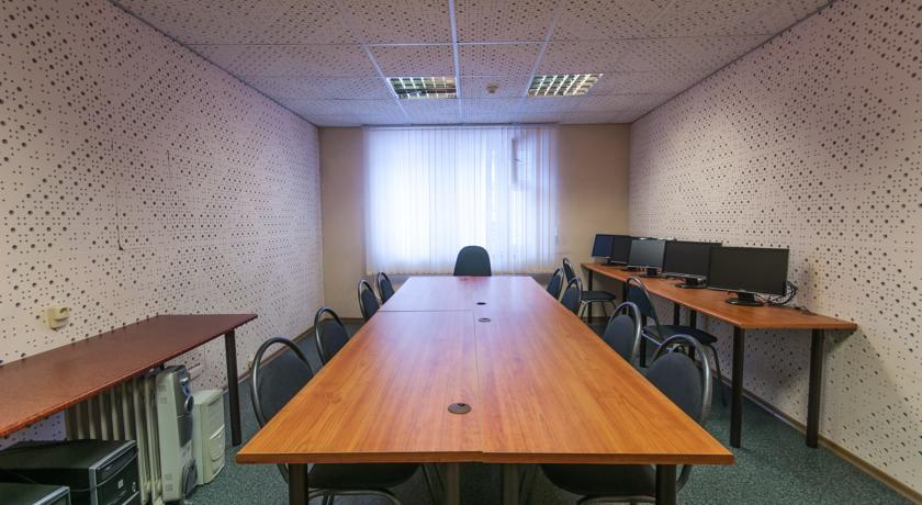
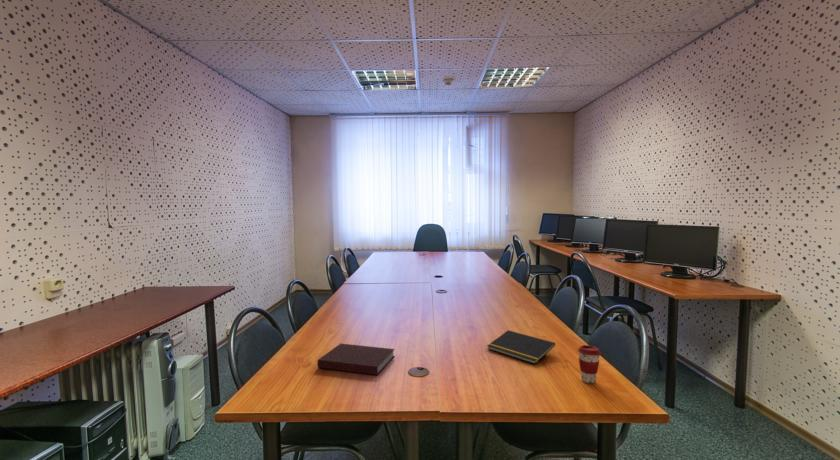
+ notebook (357, 358)
+ coffee cup (588, 364)
+ notepad (520, 345)
